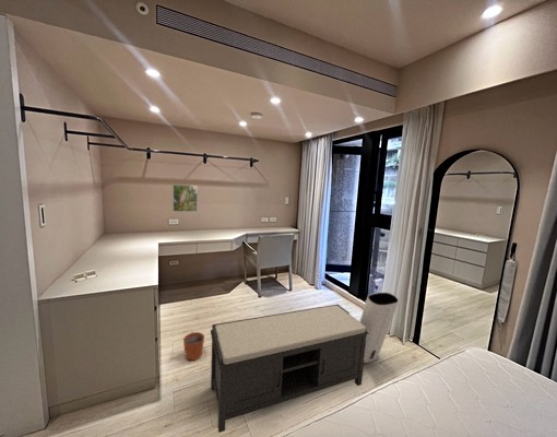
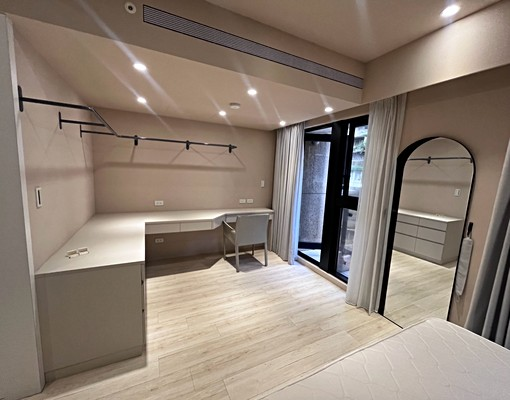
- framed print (185, 198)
- plant pot (193, 342)
- bench (289, 355)
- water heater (372, 328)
